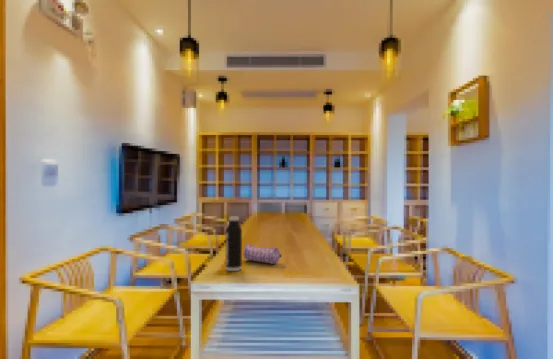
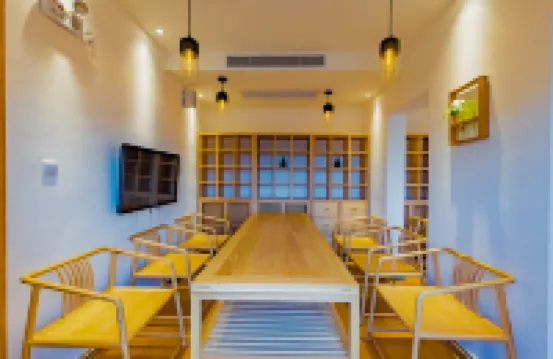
- pencil case (261, 253)
- water bottle (233, 243)
